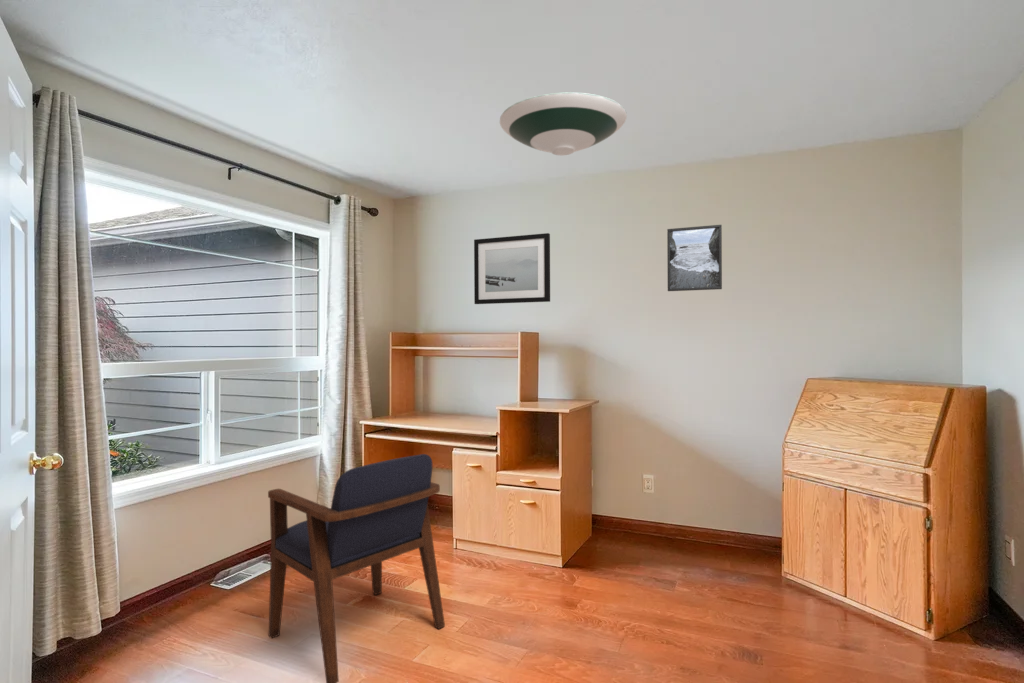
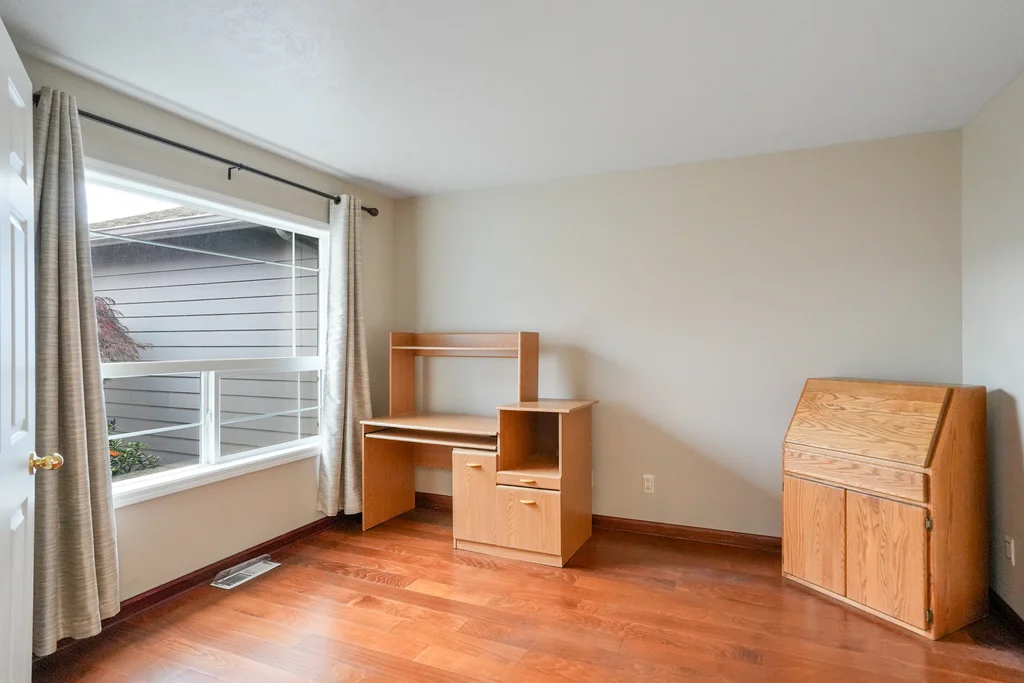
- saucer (562, 136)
- wall art (511, 269)
- armchair (357, 541)
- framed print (694, 258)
